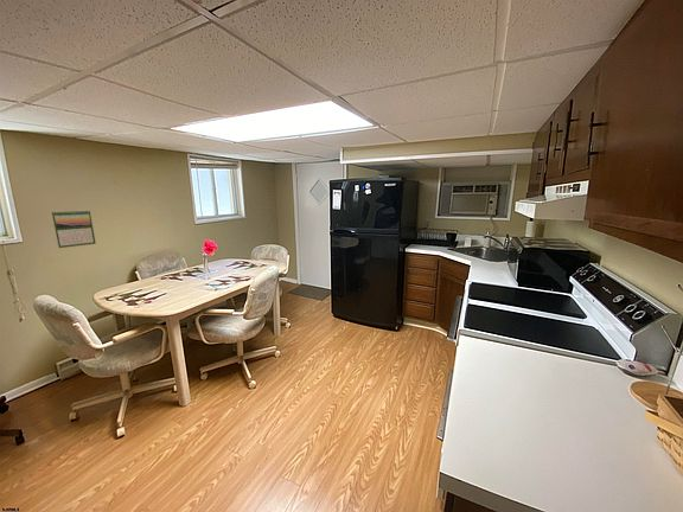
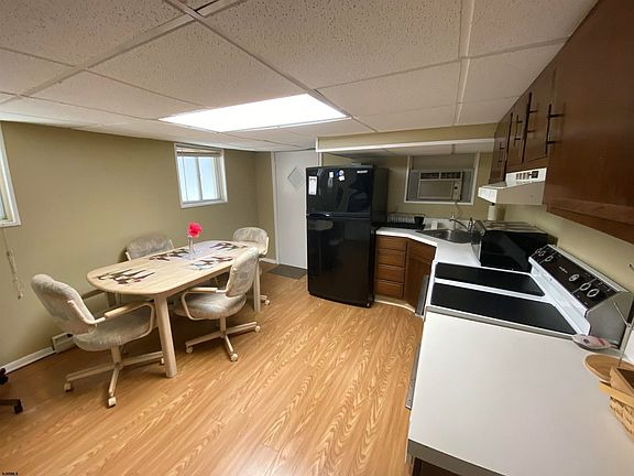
- calendar (74, 228)
